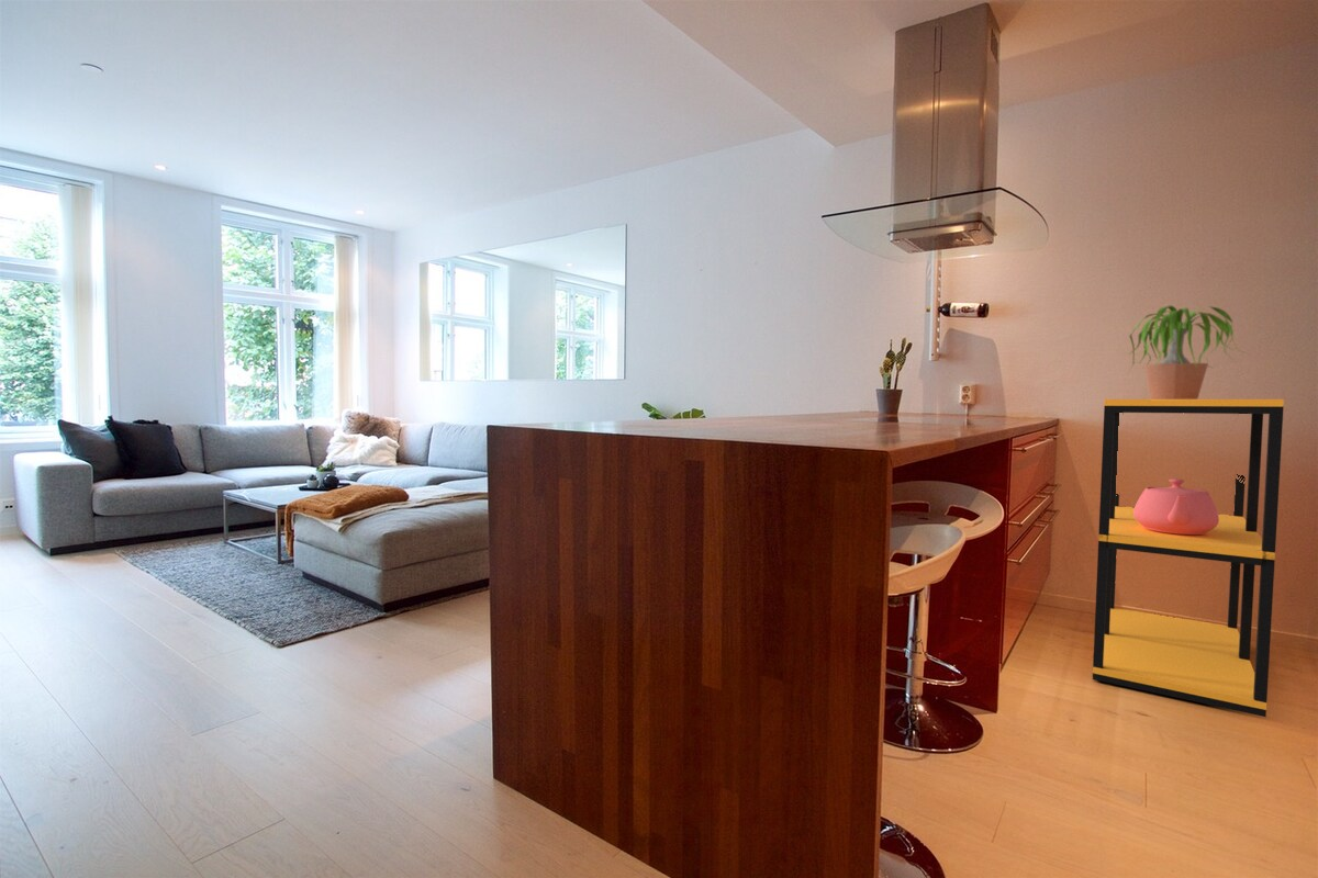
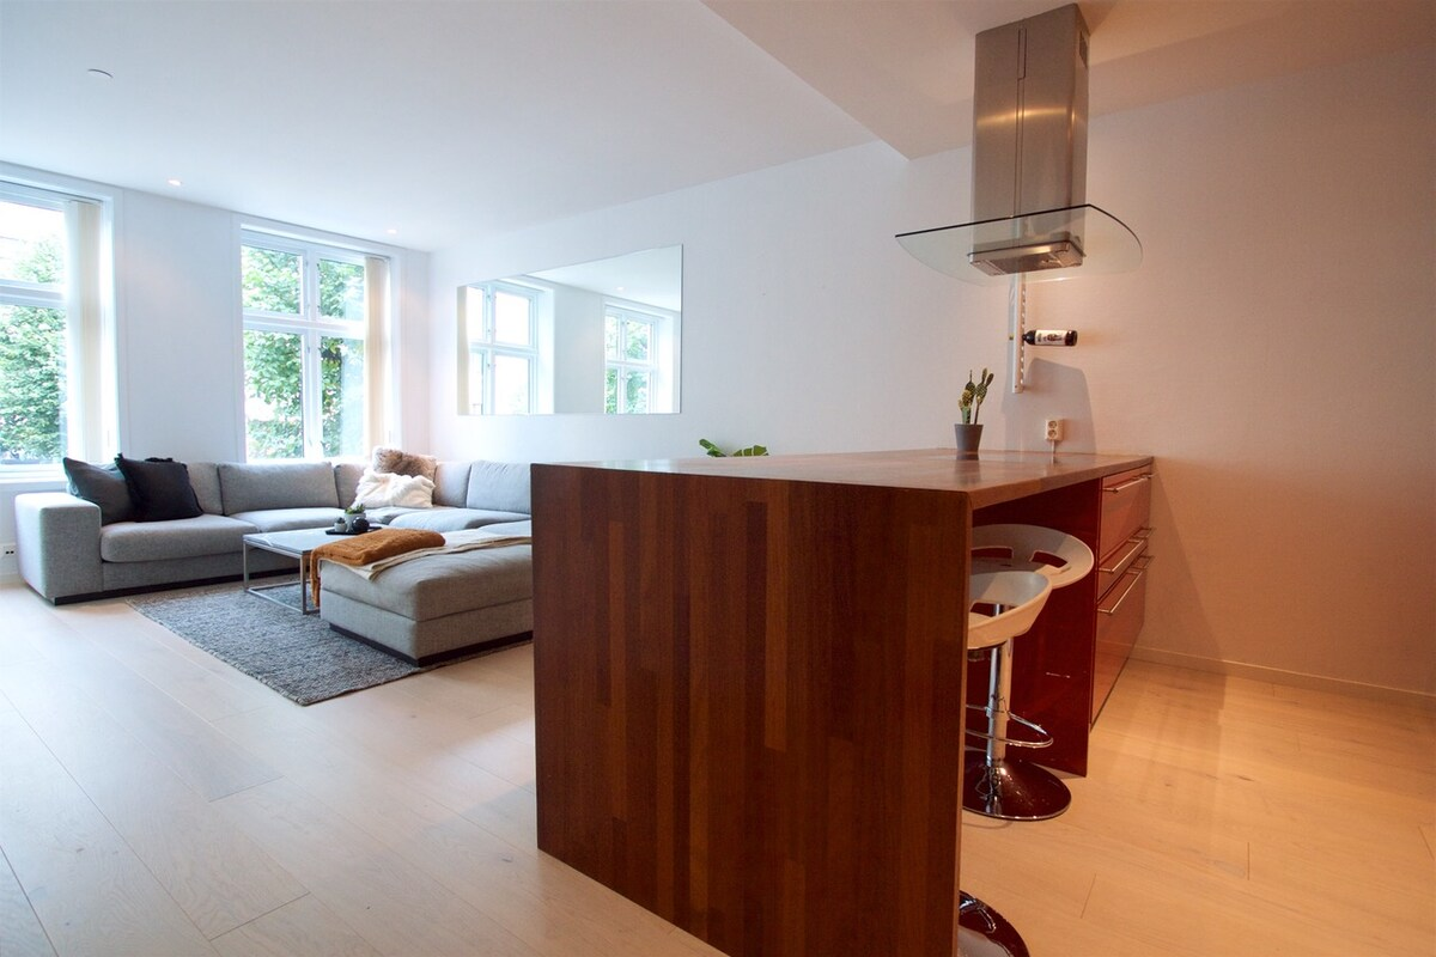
- shelving unit (1176, 530)
- potted plant (1175, 353)
